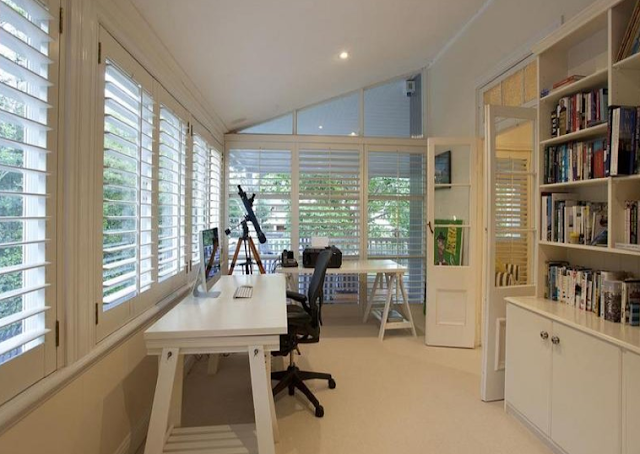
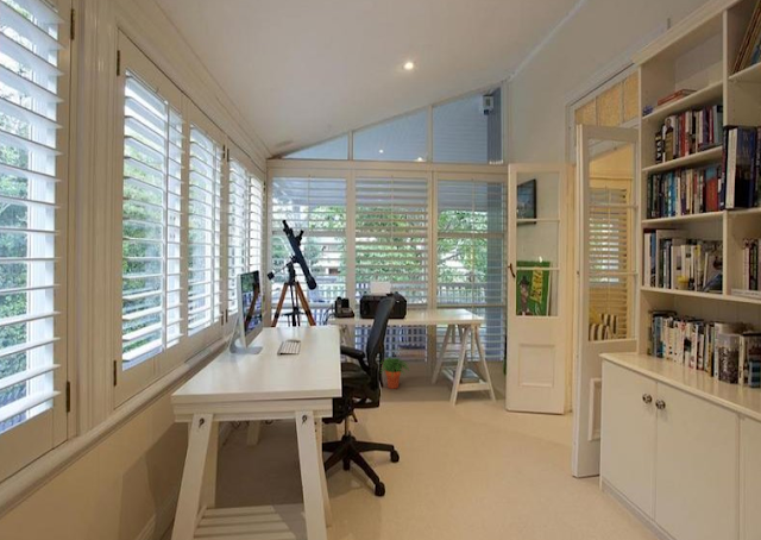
+ potted plant (392, 371)
